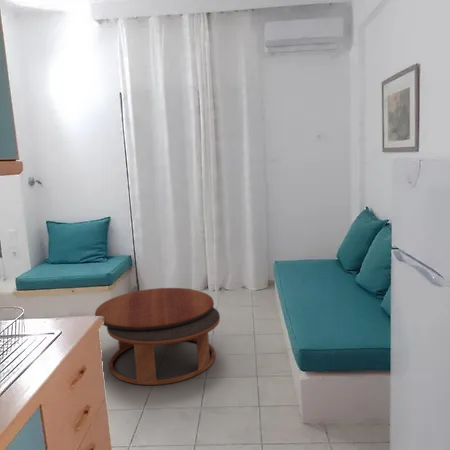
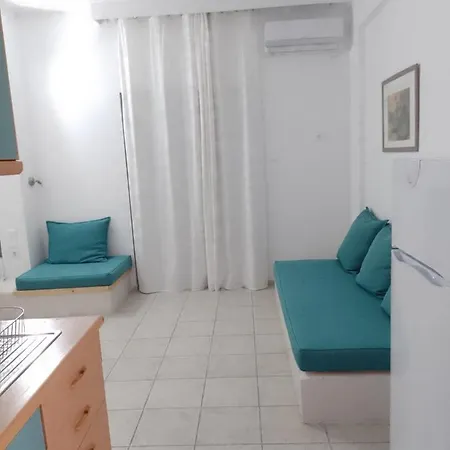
- coffee table (160, 333)
